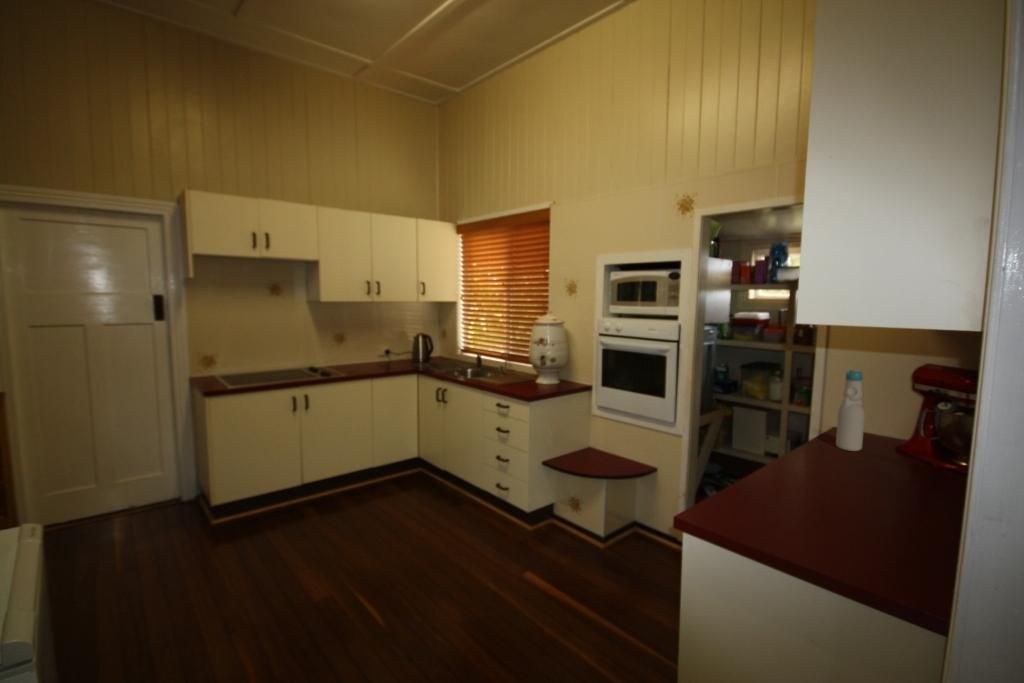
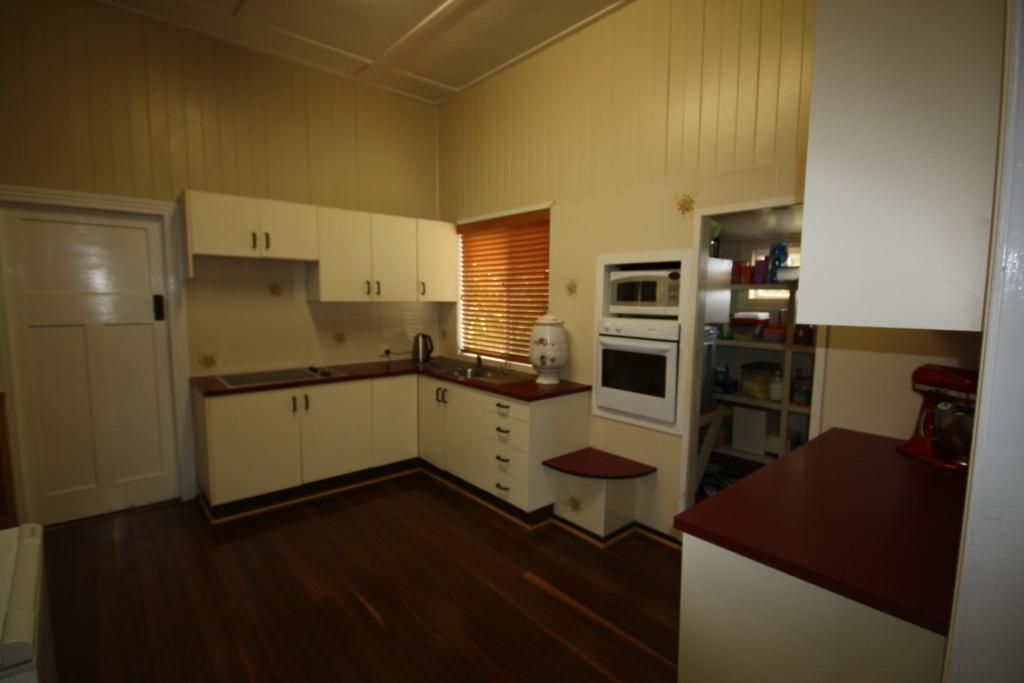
- bottle (851, 409)
